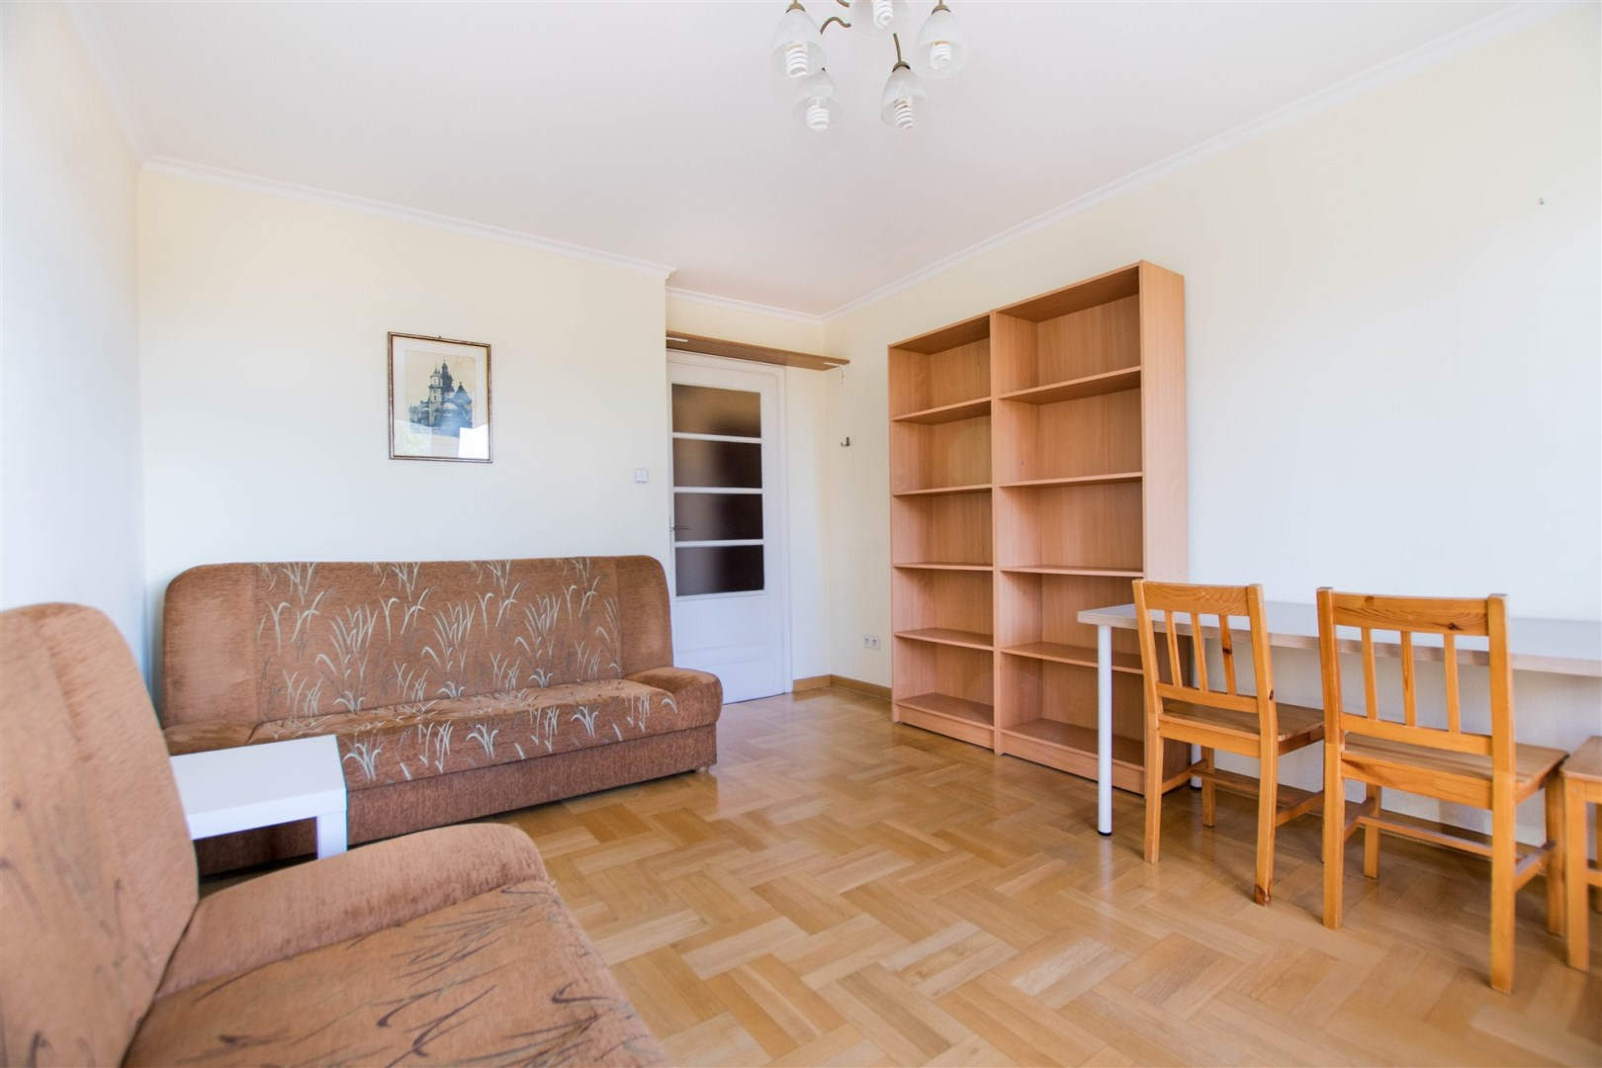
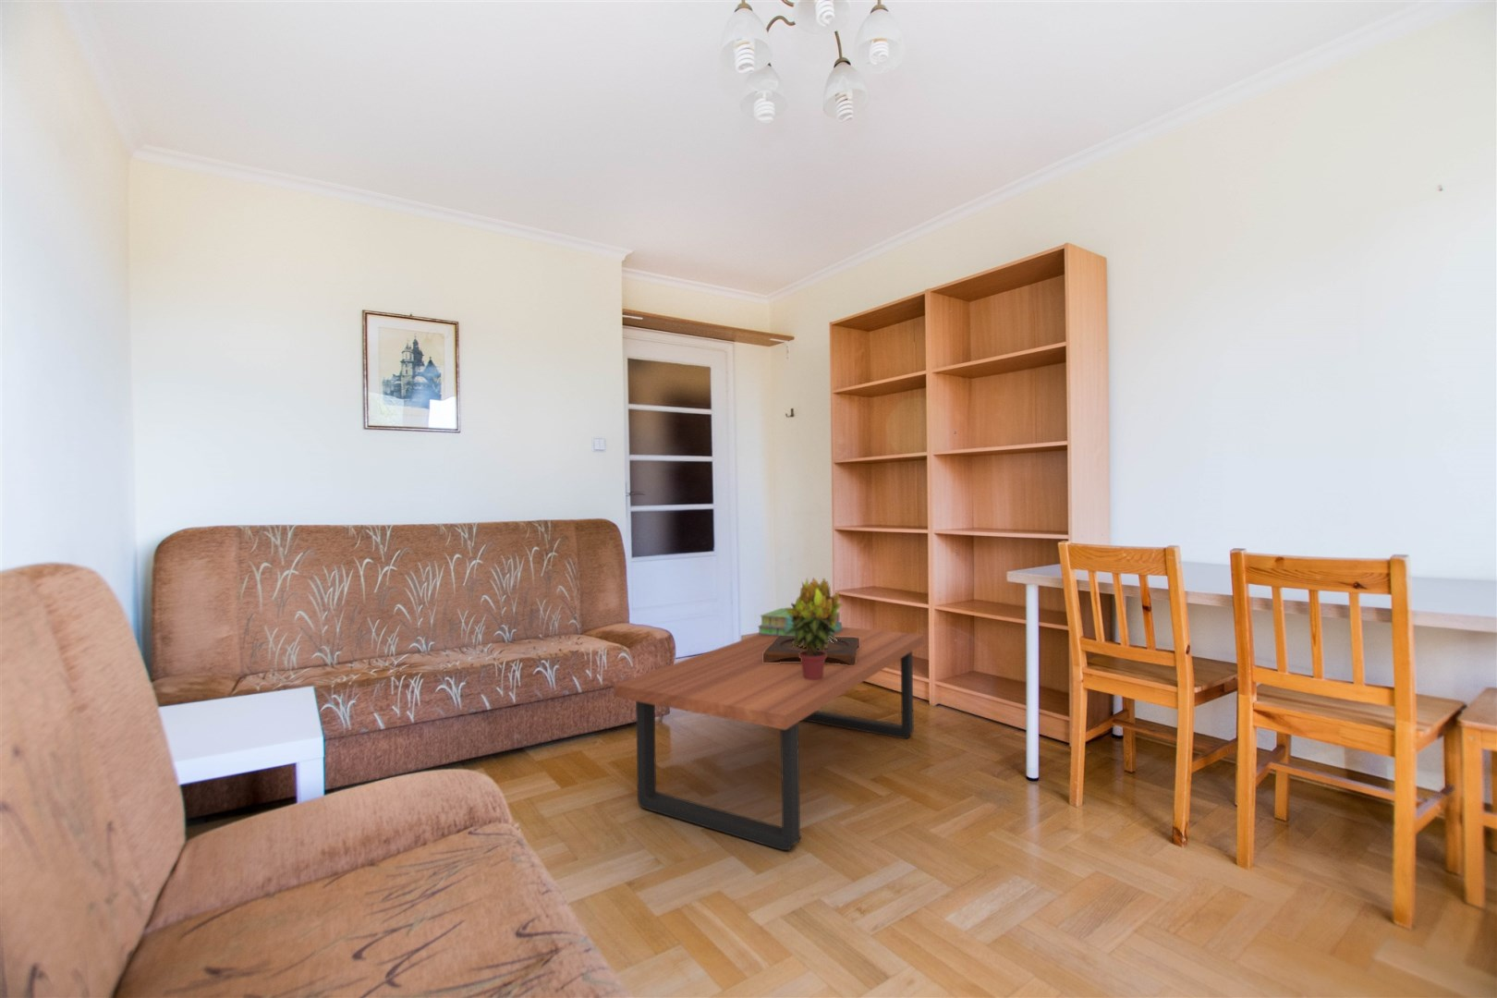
+ potted plant (812, 626)
+ stack of books (793, 623)
+ coffee table (791, 712)
+ wooden tray (816, 647)
